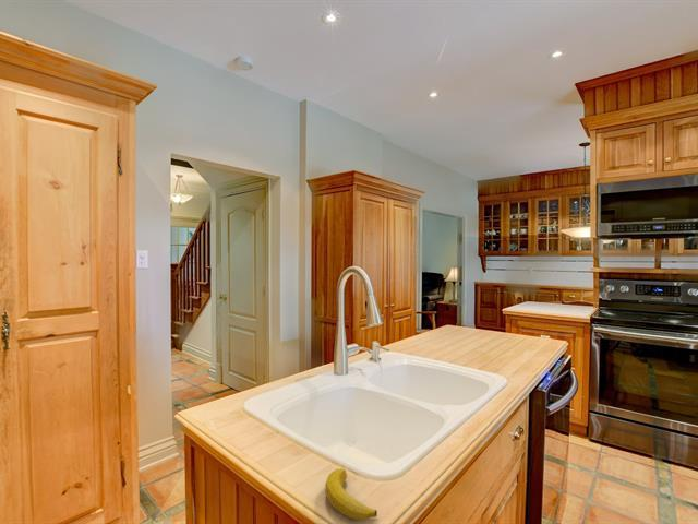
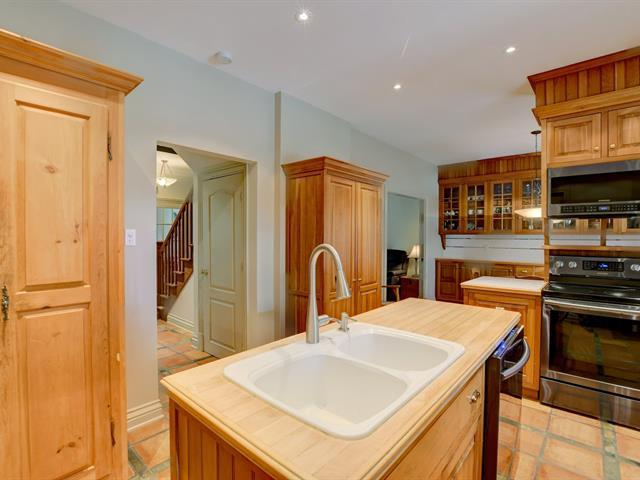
- banana (346, 492)
